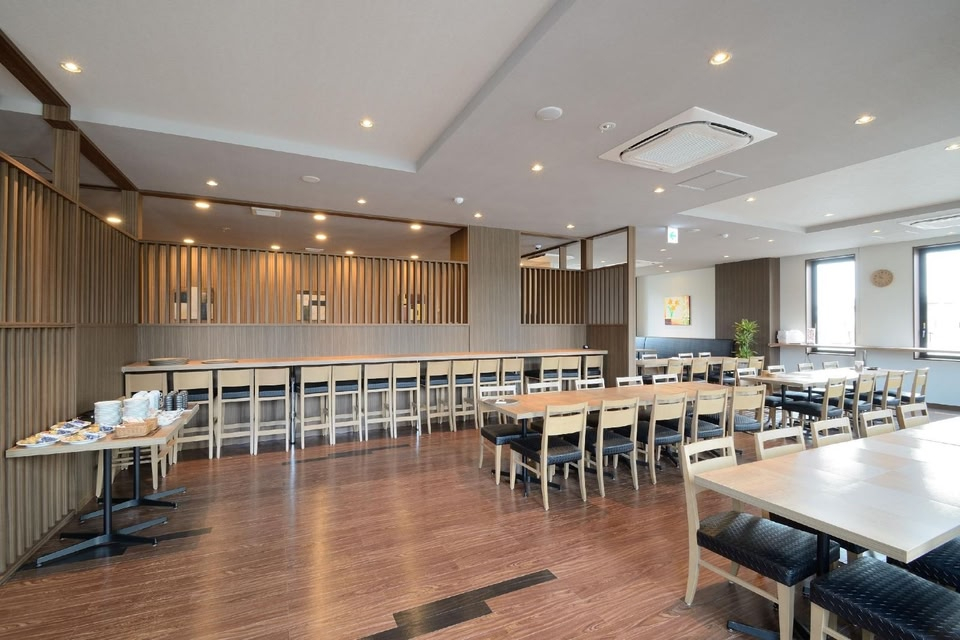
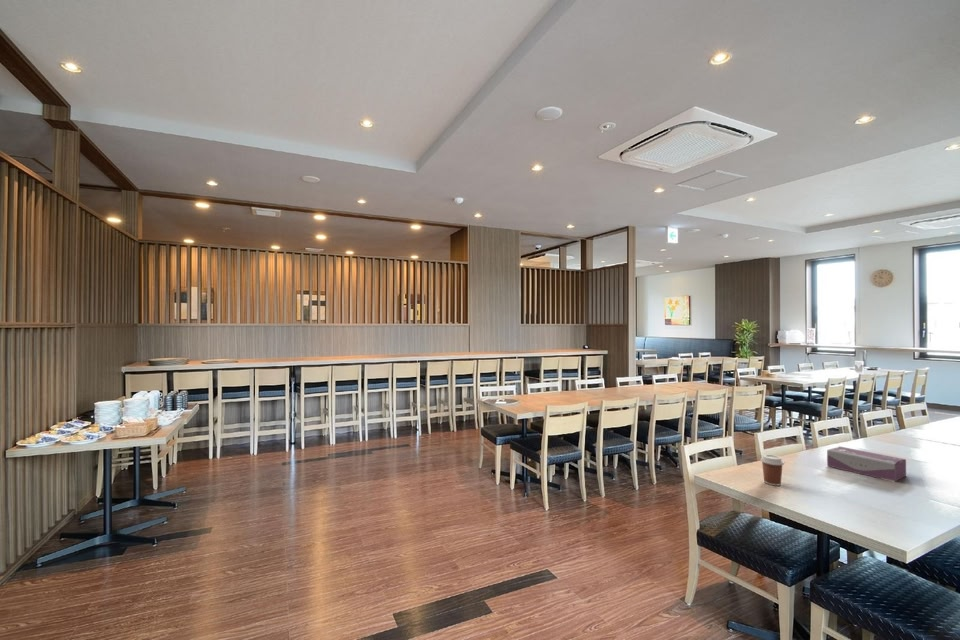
+ tissue box (865, 462)
+ coffee cup (772, 469)
